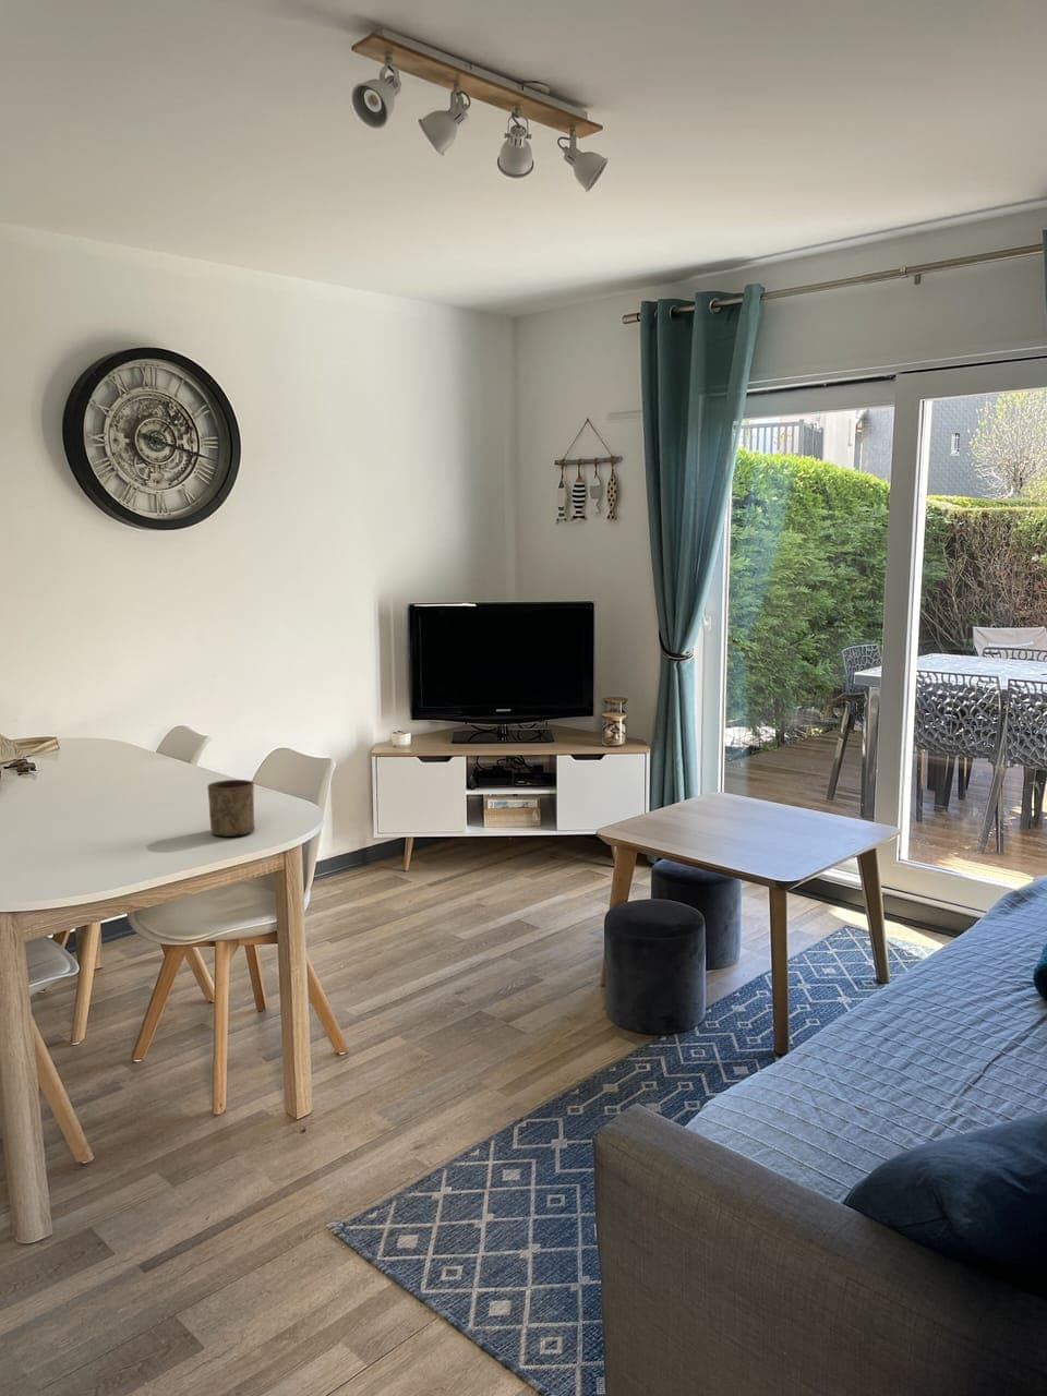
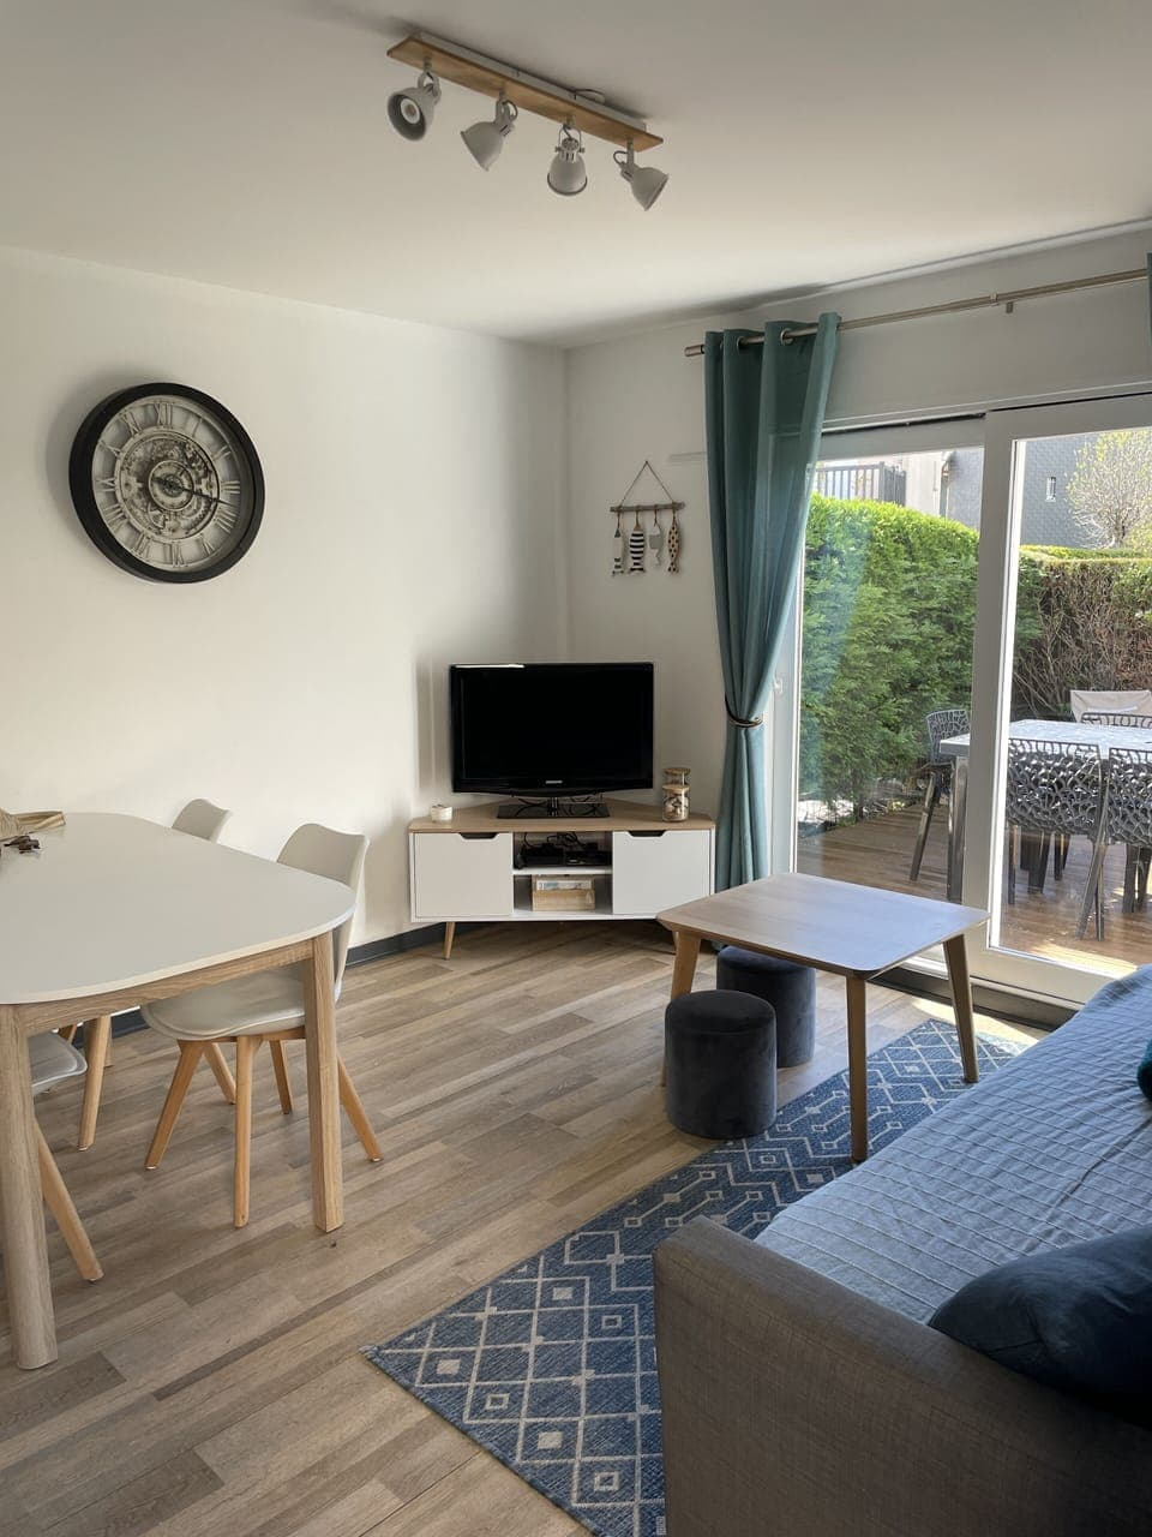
- cup (231, 807)
